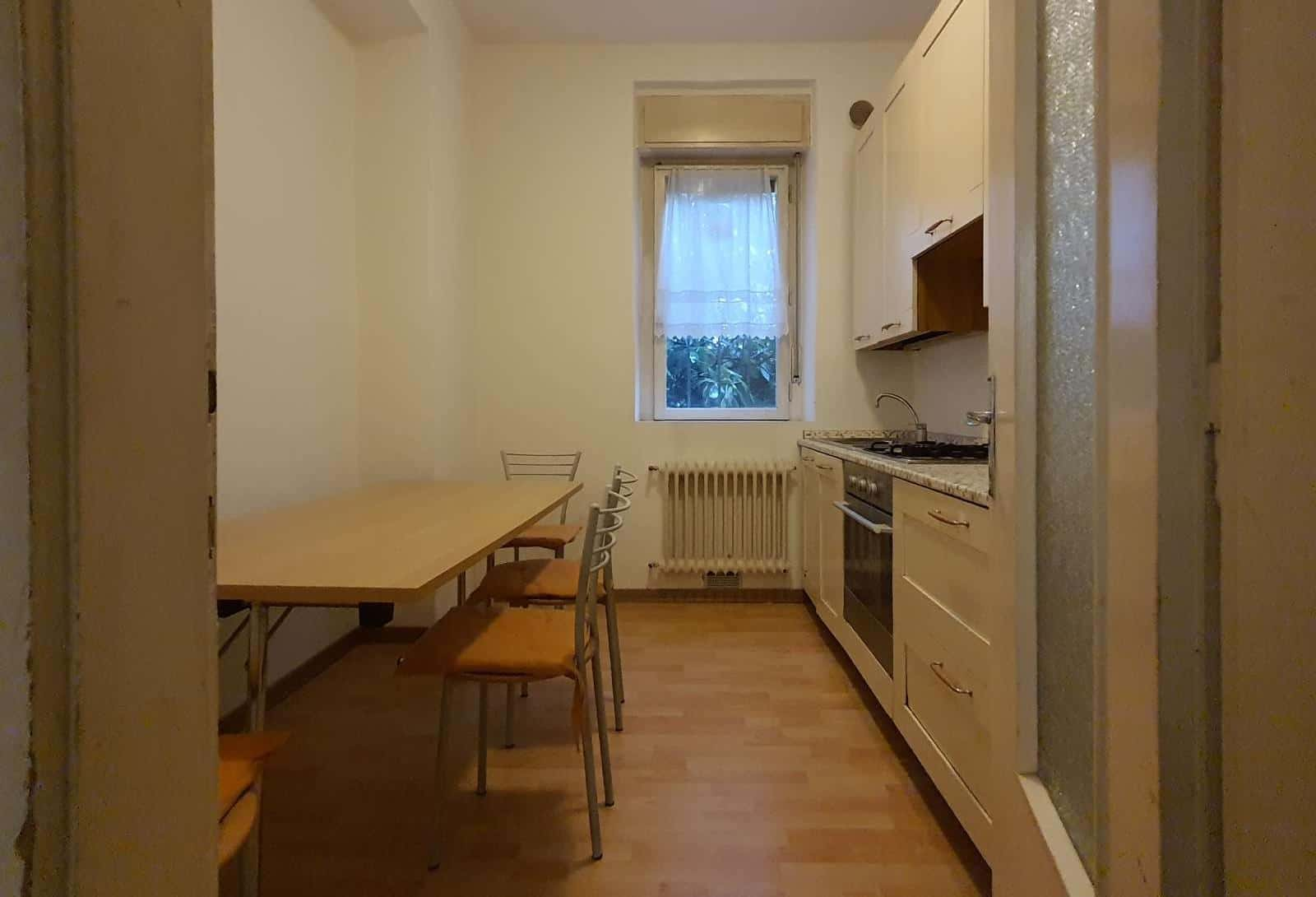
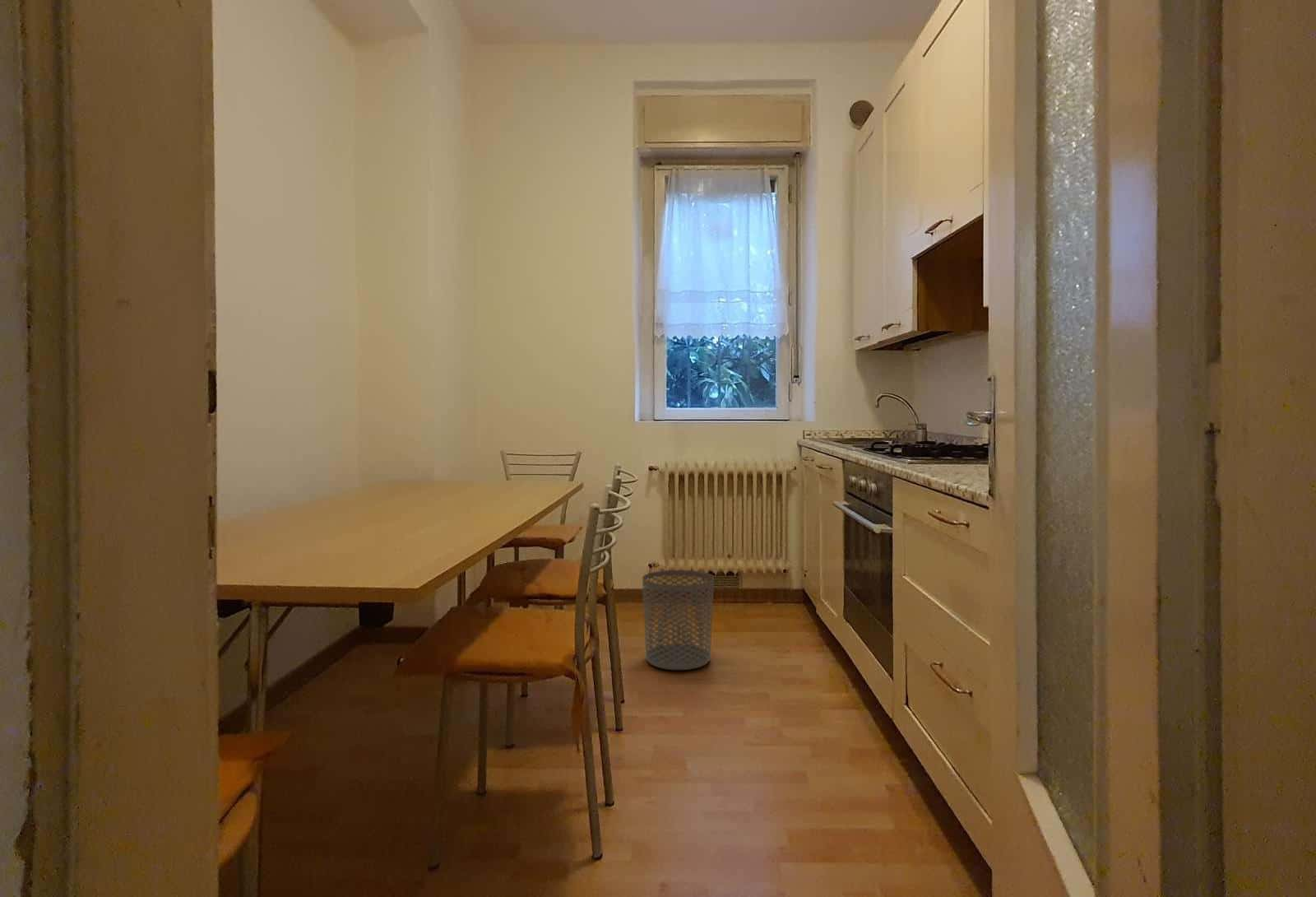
+ waste bin (678, 618)
